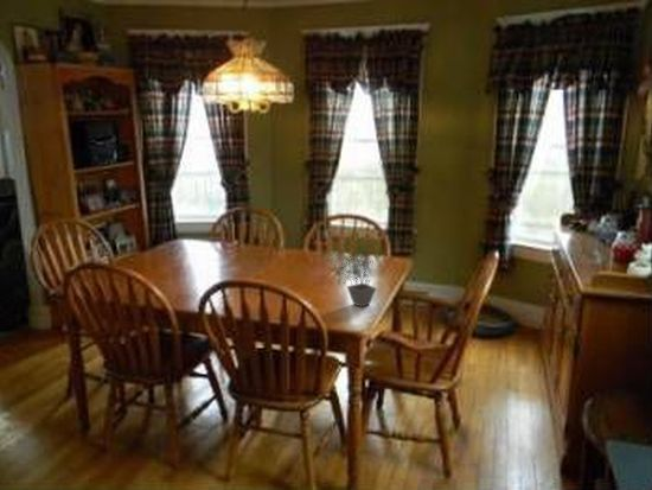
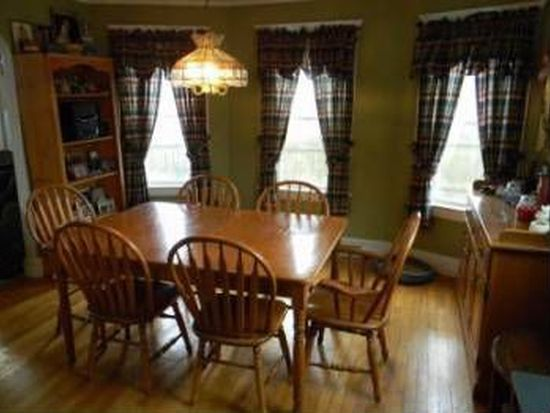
- potted plant (354, 265)
